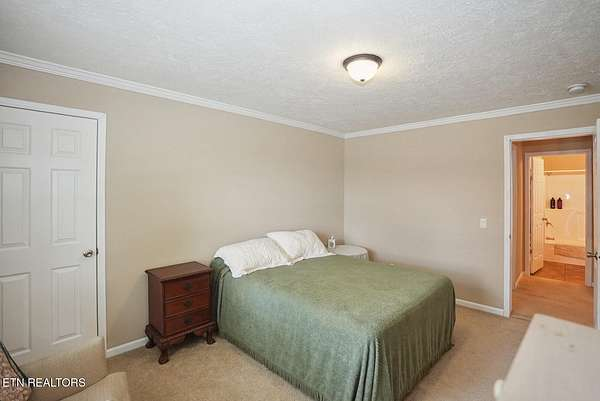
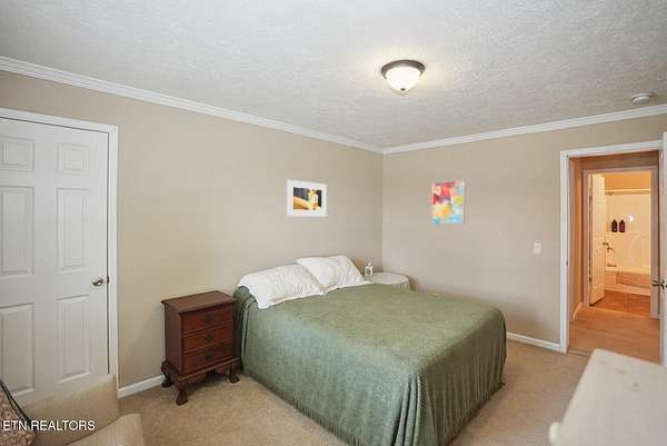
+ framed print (307, 199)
+ wall art (447, 202)
